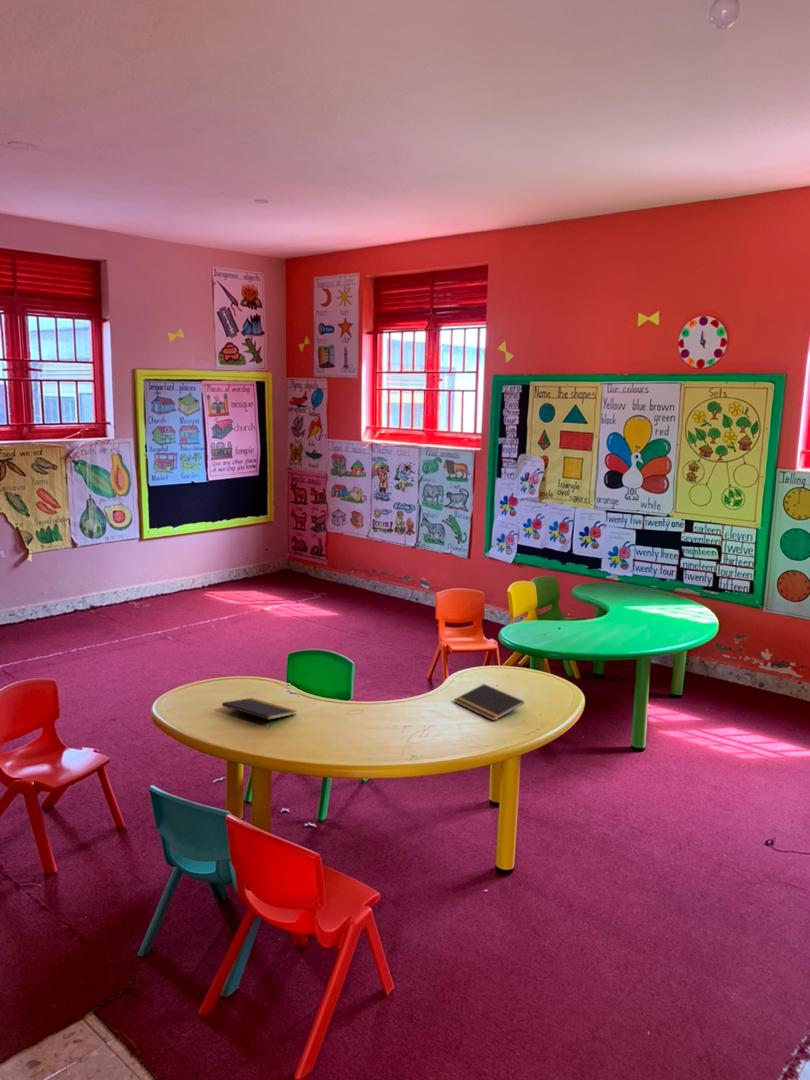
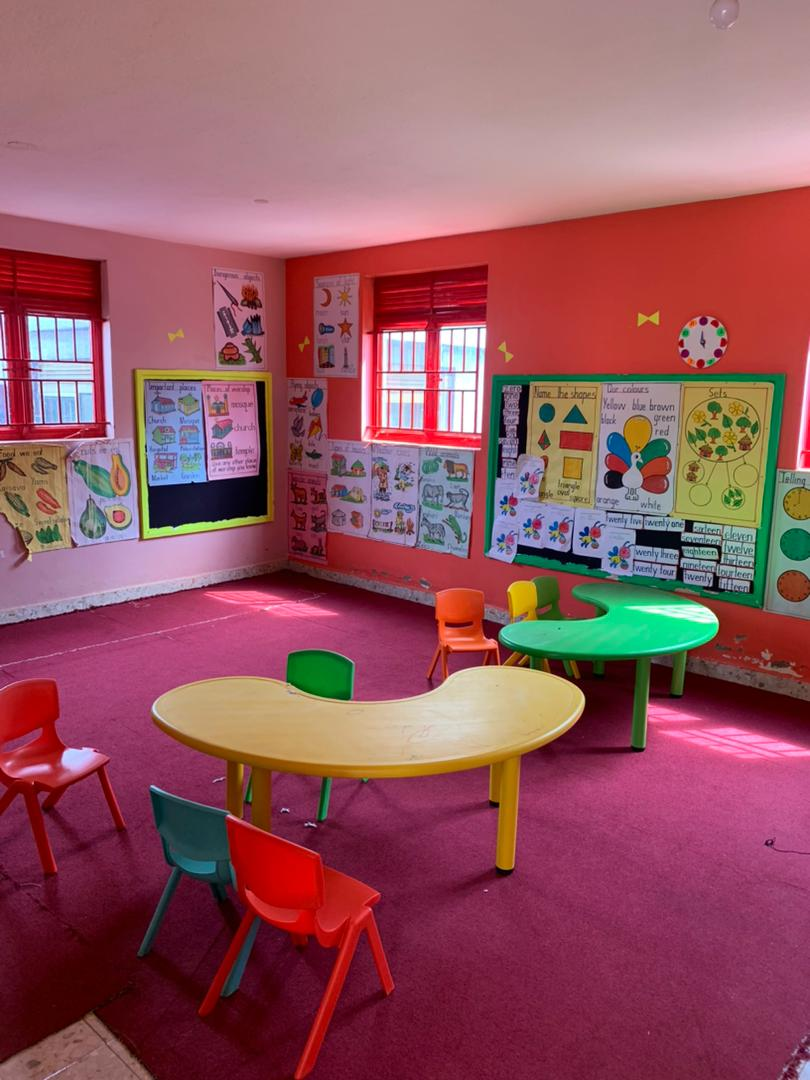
- notepad (259, 708)
- notepad (488, 701)
